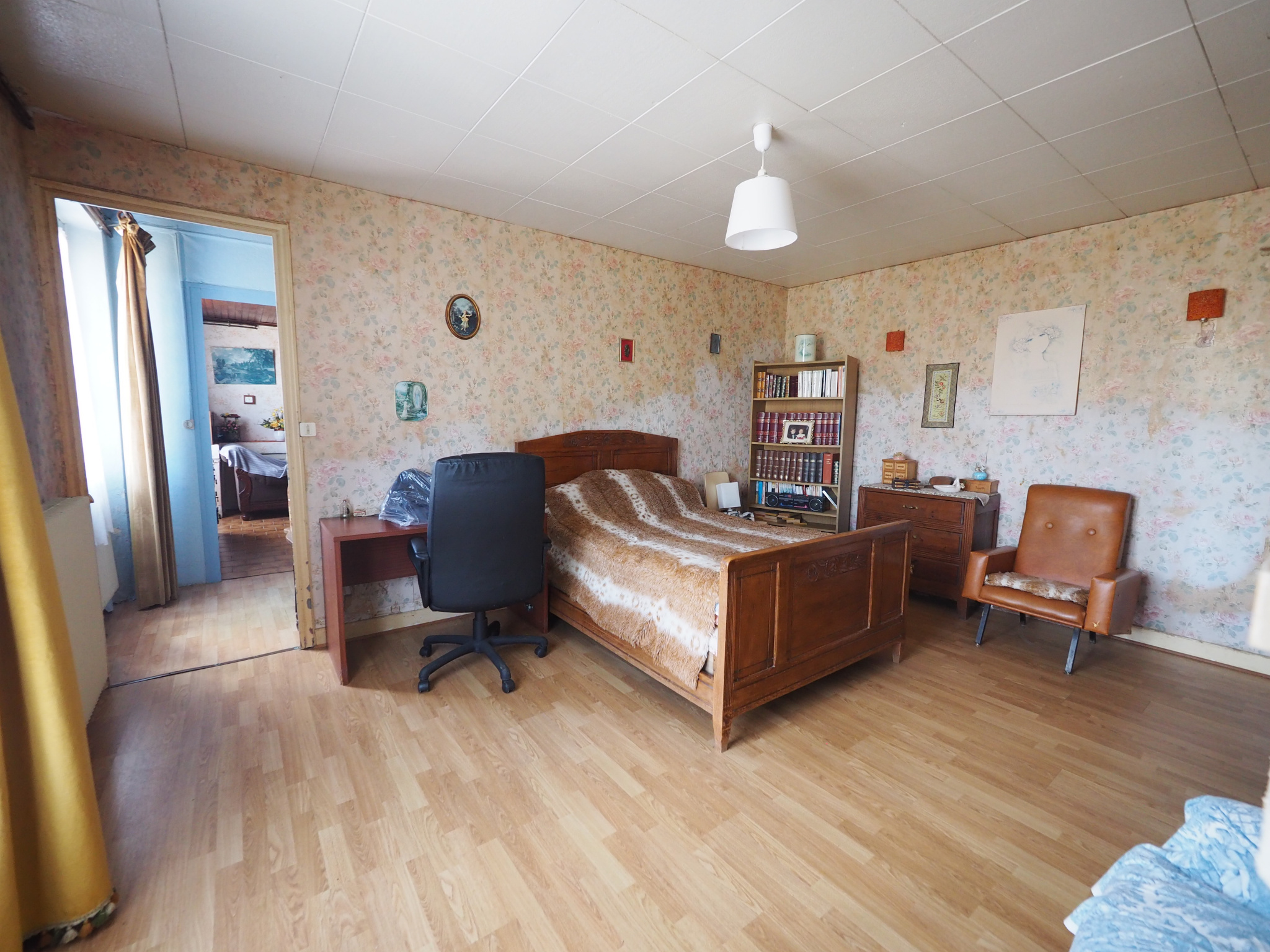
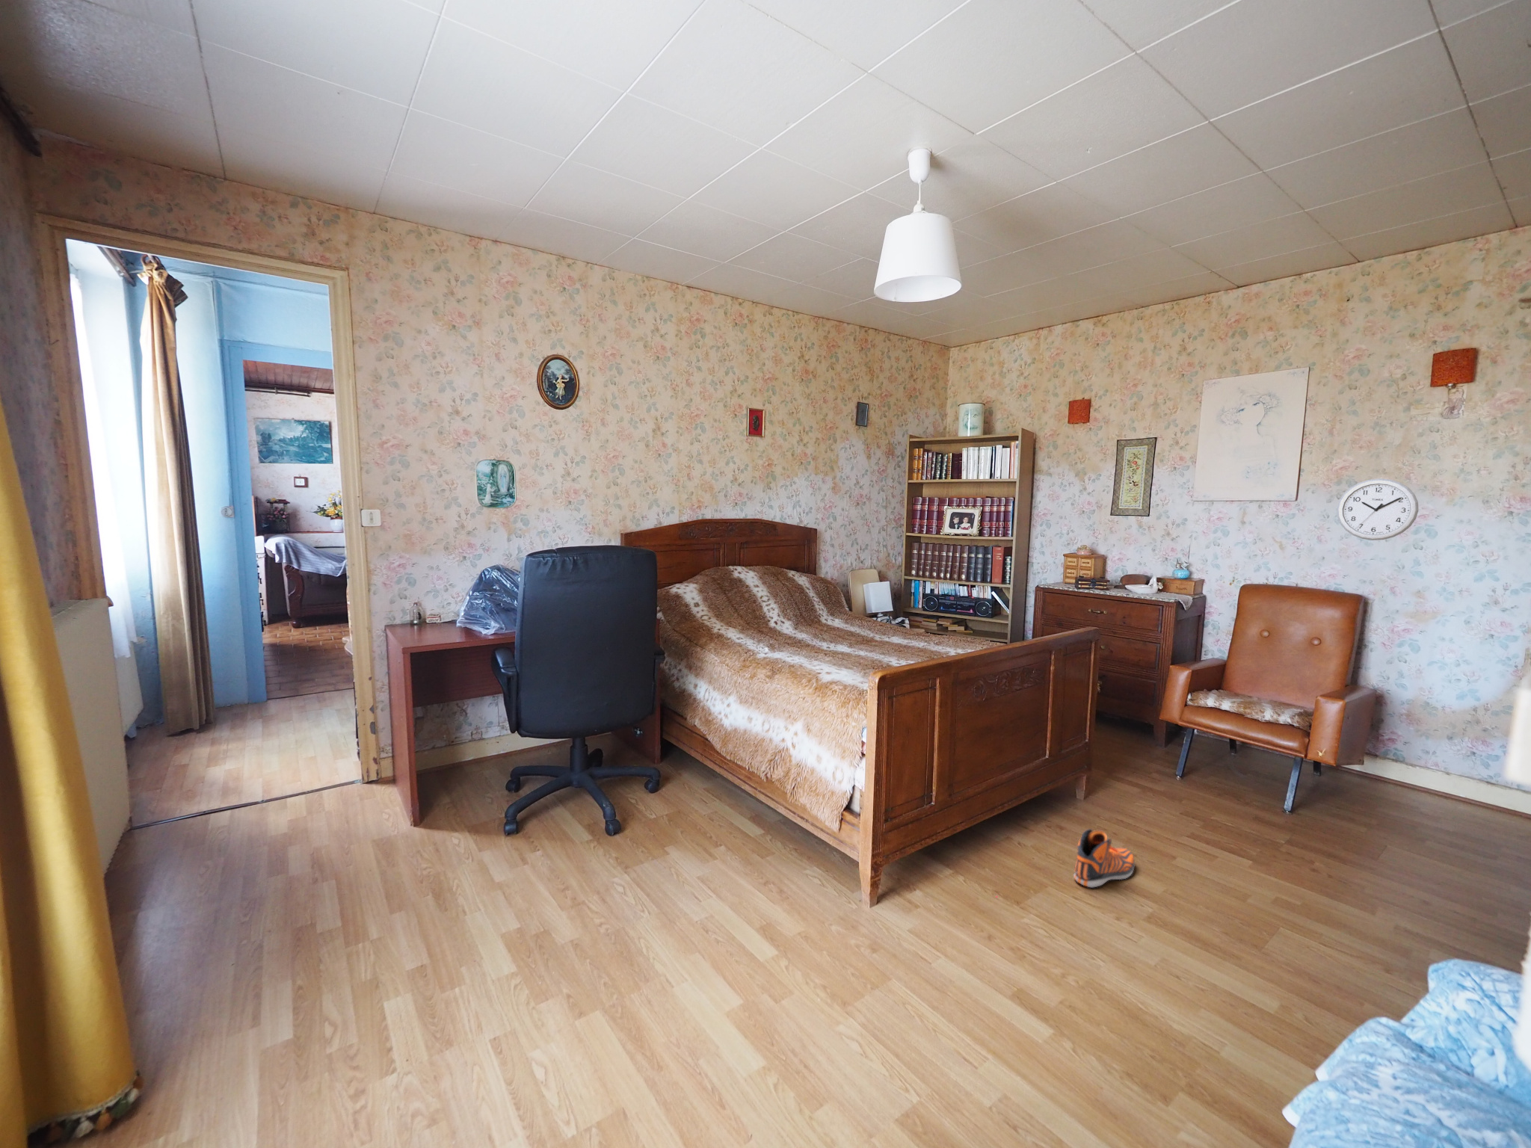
+ sneaker (1107, 853)
+ wall clock (1375, 509)
